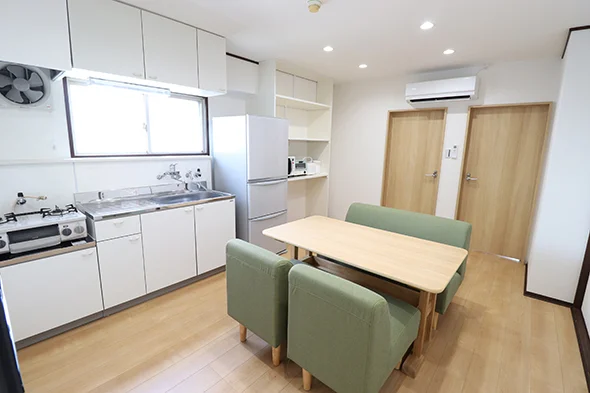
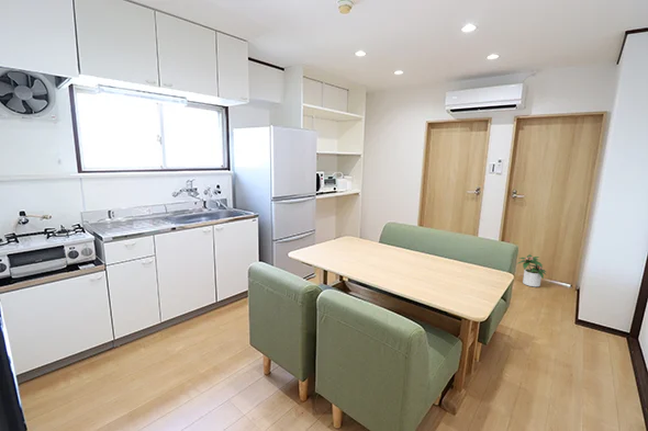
+ potted plant (530, 270)
